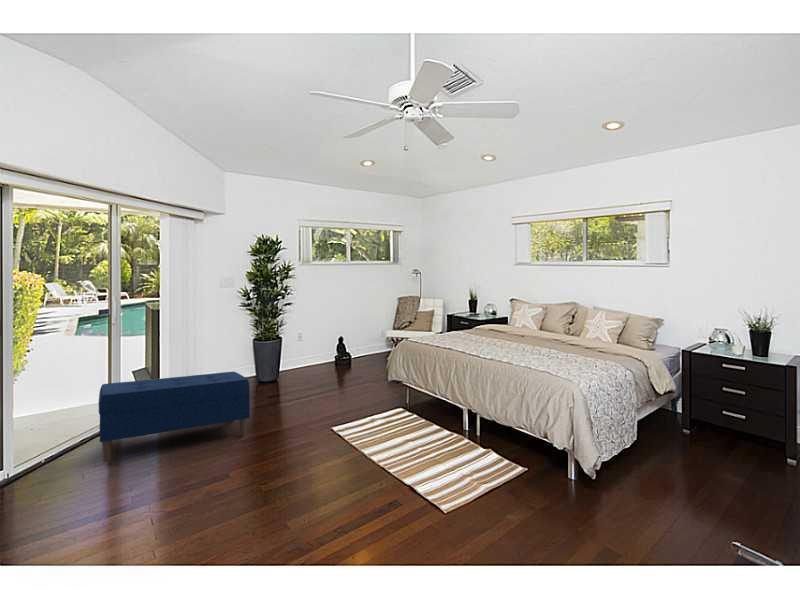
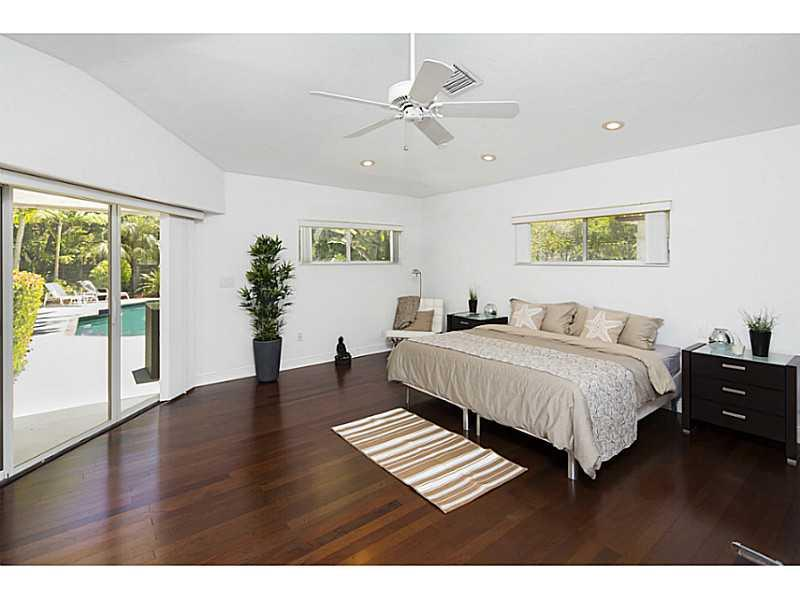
- bench (177, 411)
